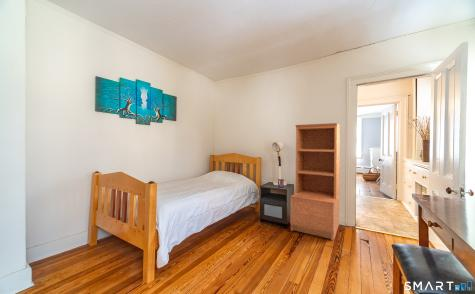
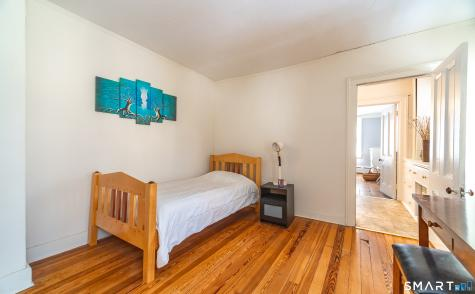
- bookshelf (316, 176)
